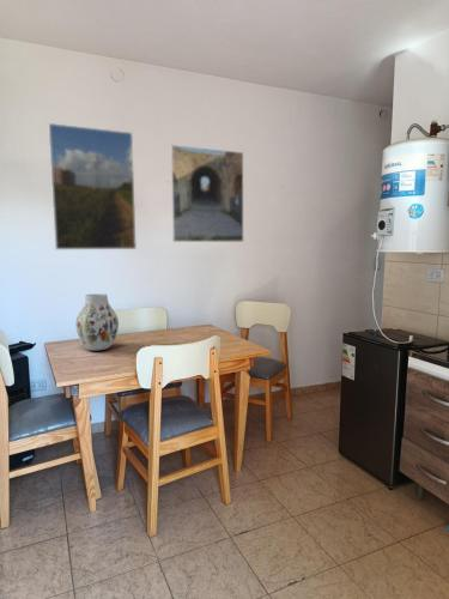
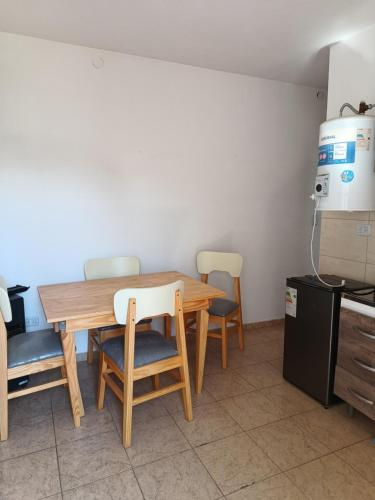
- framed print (95, 189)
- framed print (208, 195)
- vase (97, 321)
